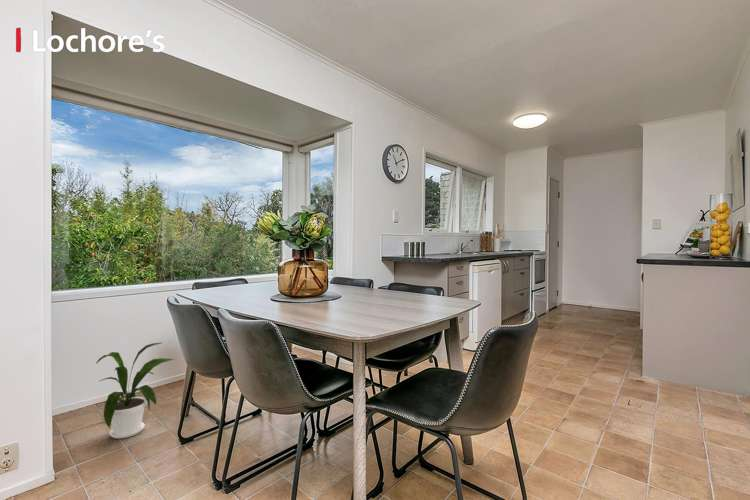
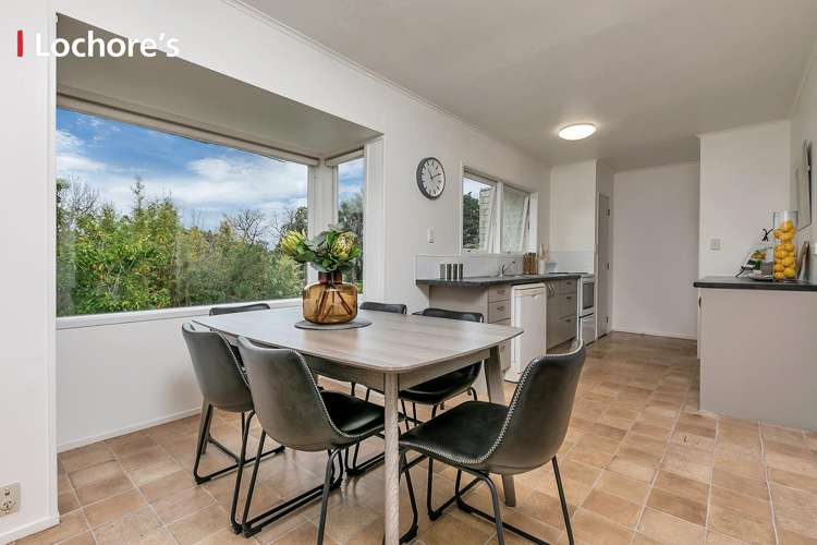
- house plant (132, 387)
